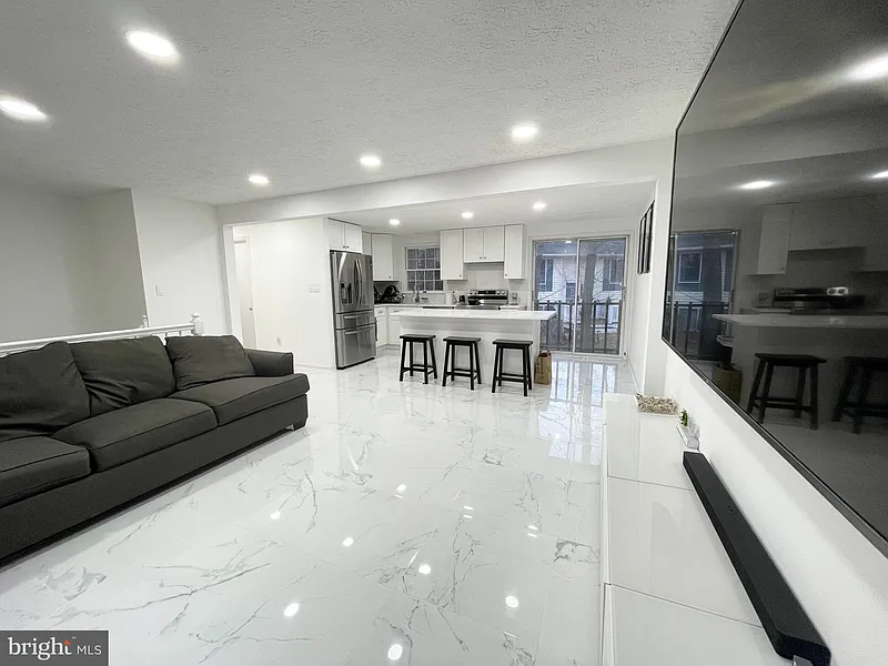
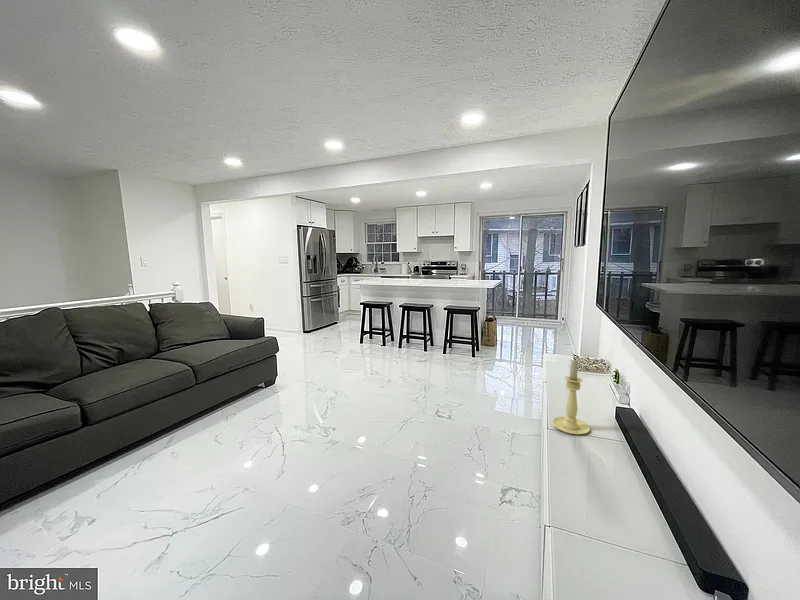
+ candle holder (572, 393)
